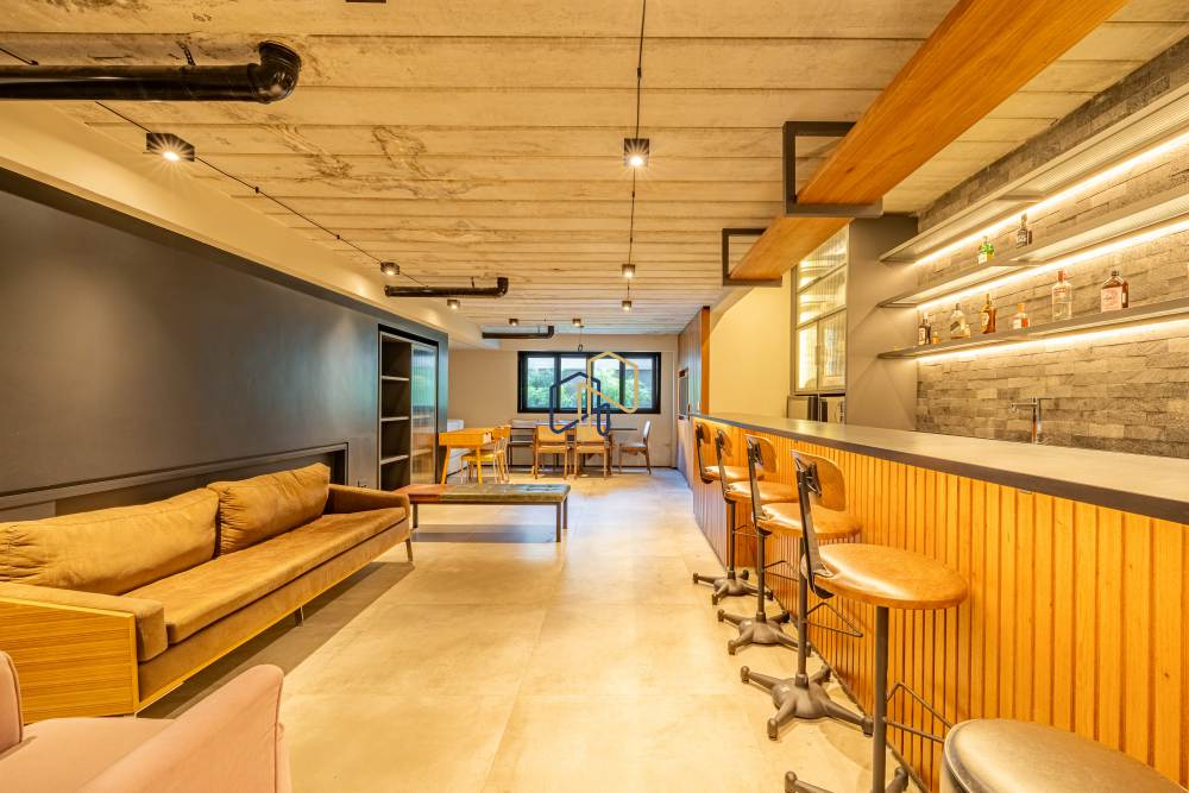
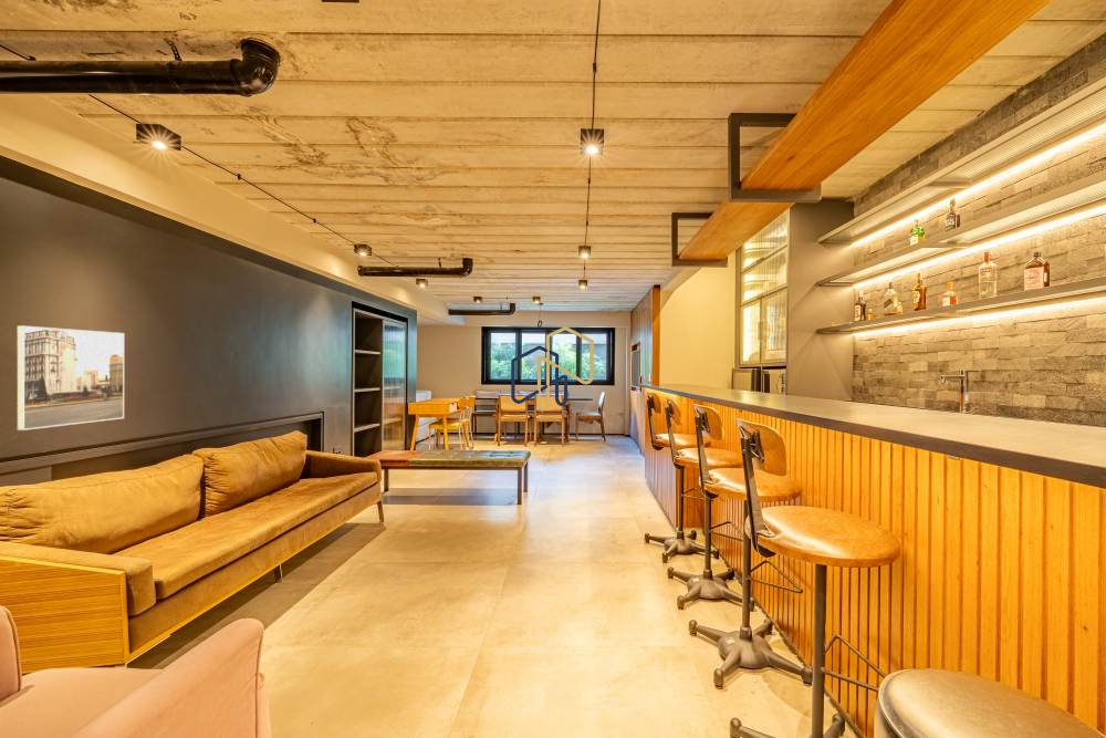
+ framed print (75, 376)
